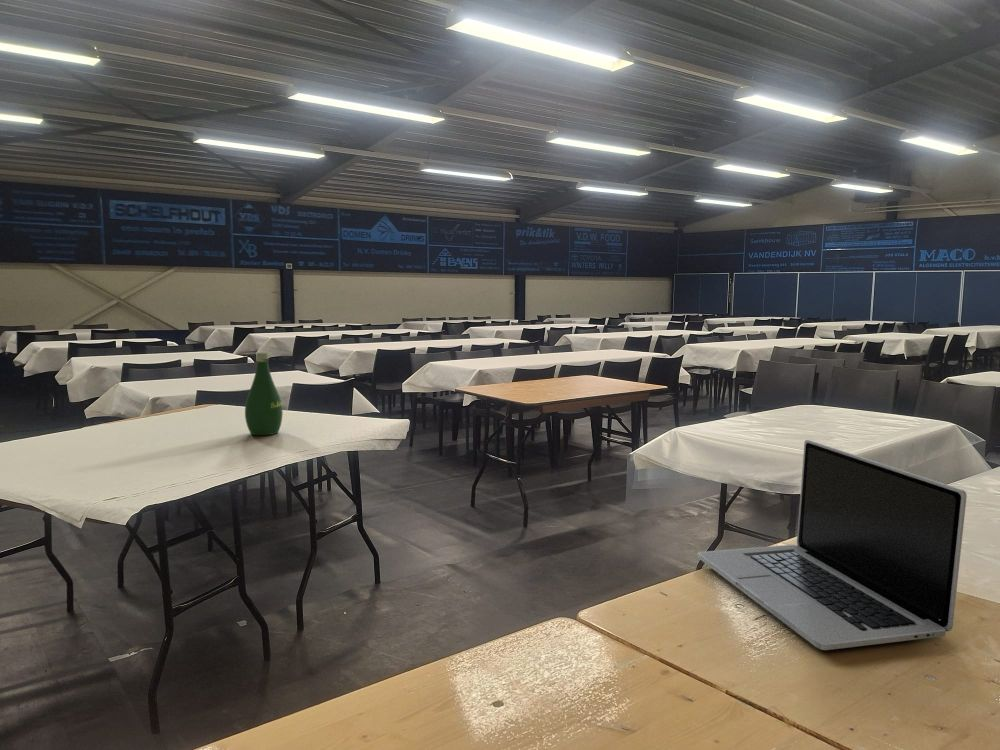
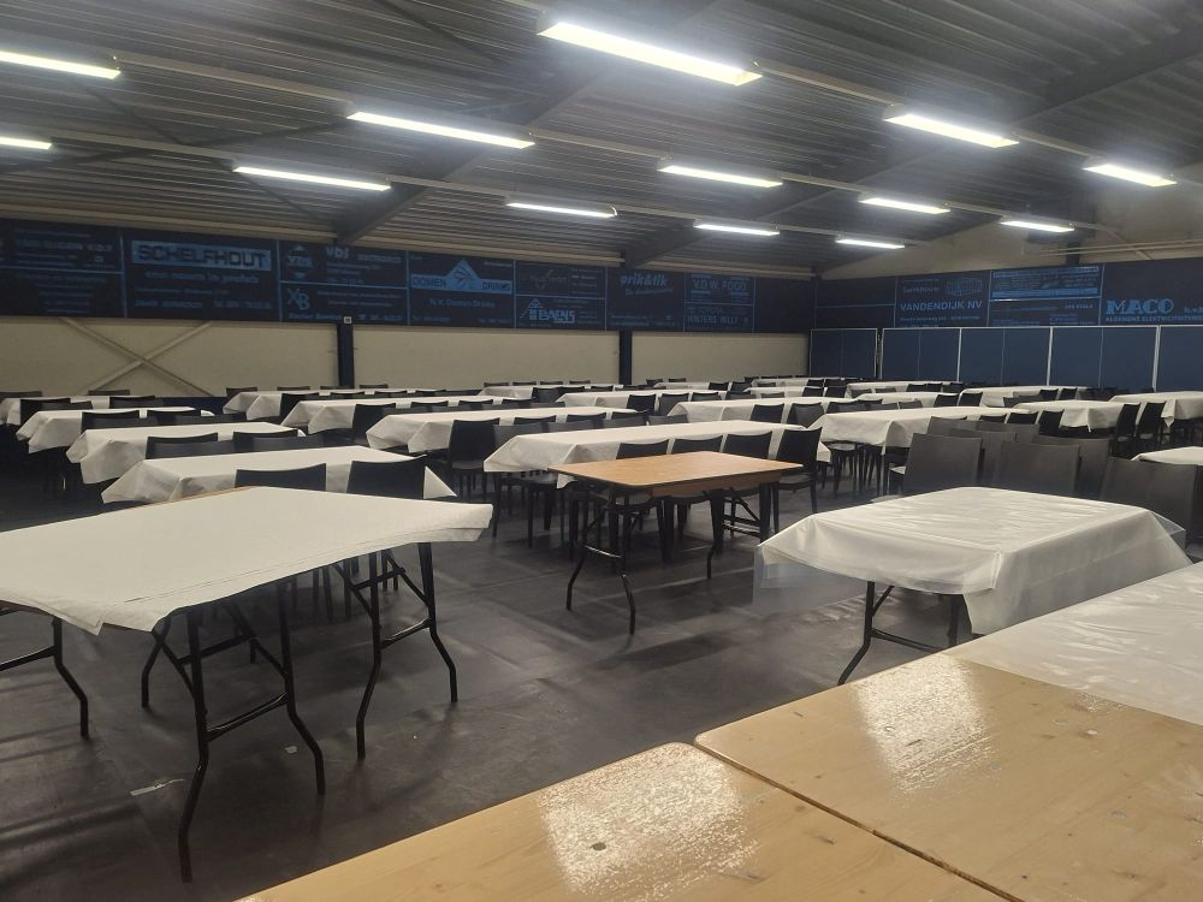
- bottle (263, 393)
- laptop (813, 530)
